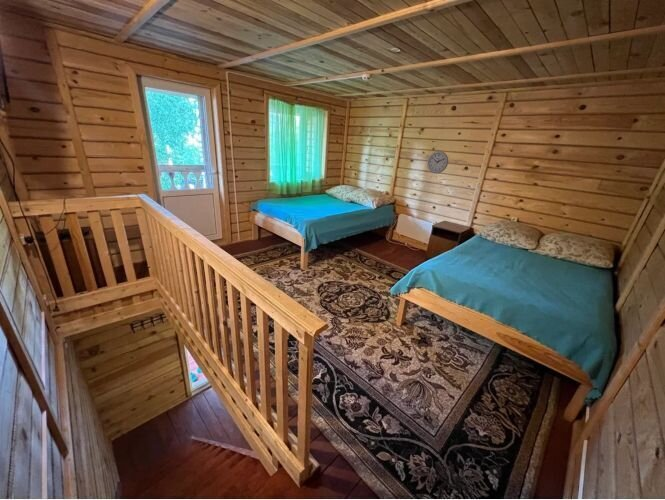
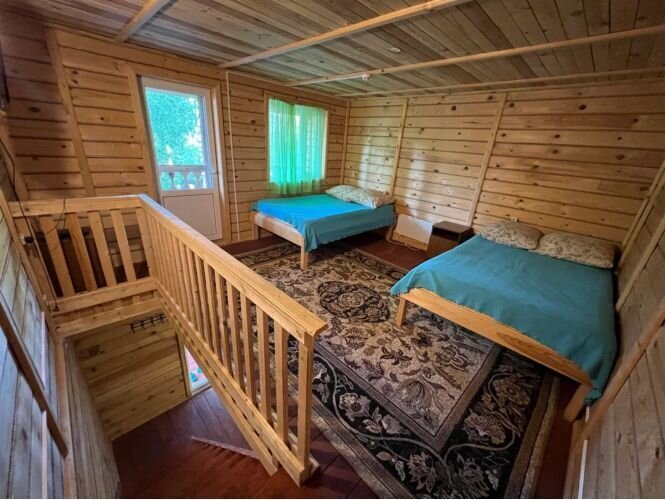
- wall clock (437, 162)
